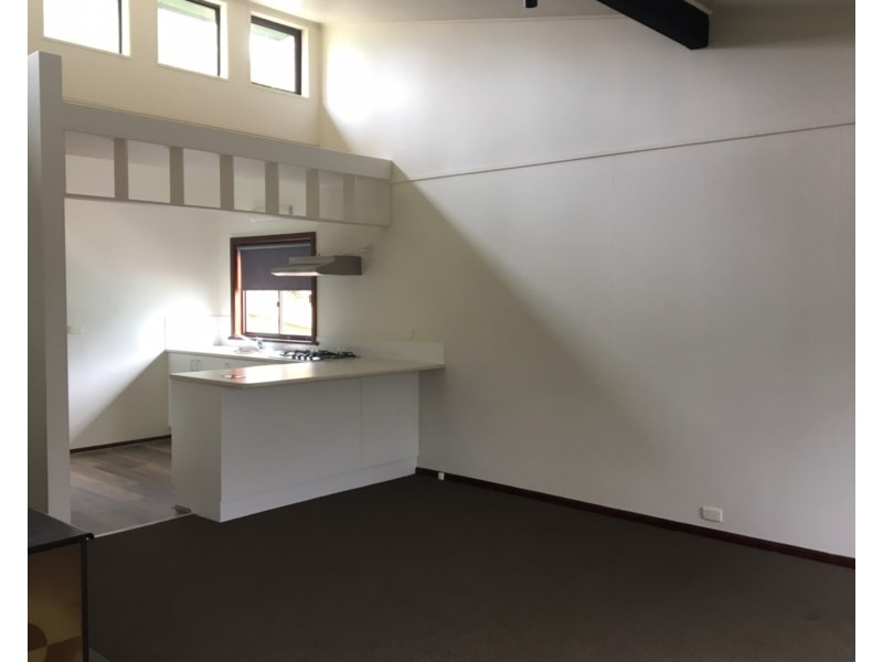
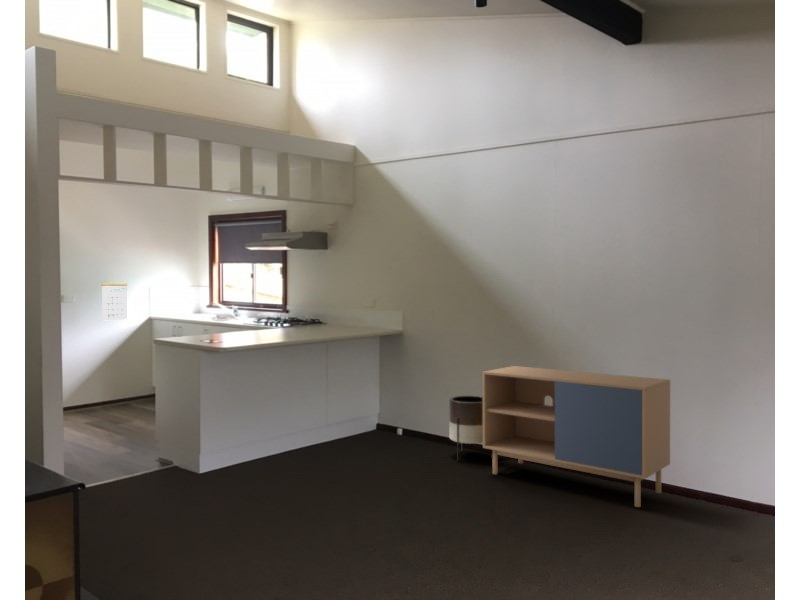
+ calendar (114, 297)
+ planter (470, 427)
+ storage cabinet (571, 429)
